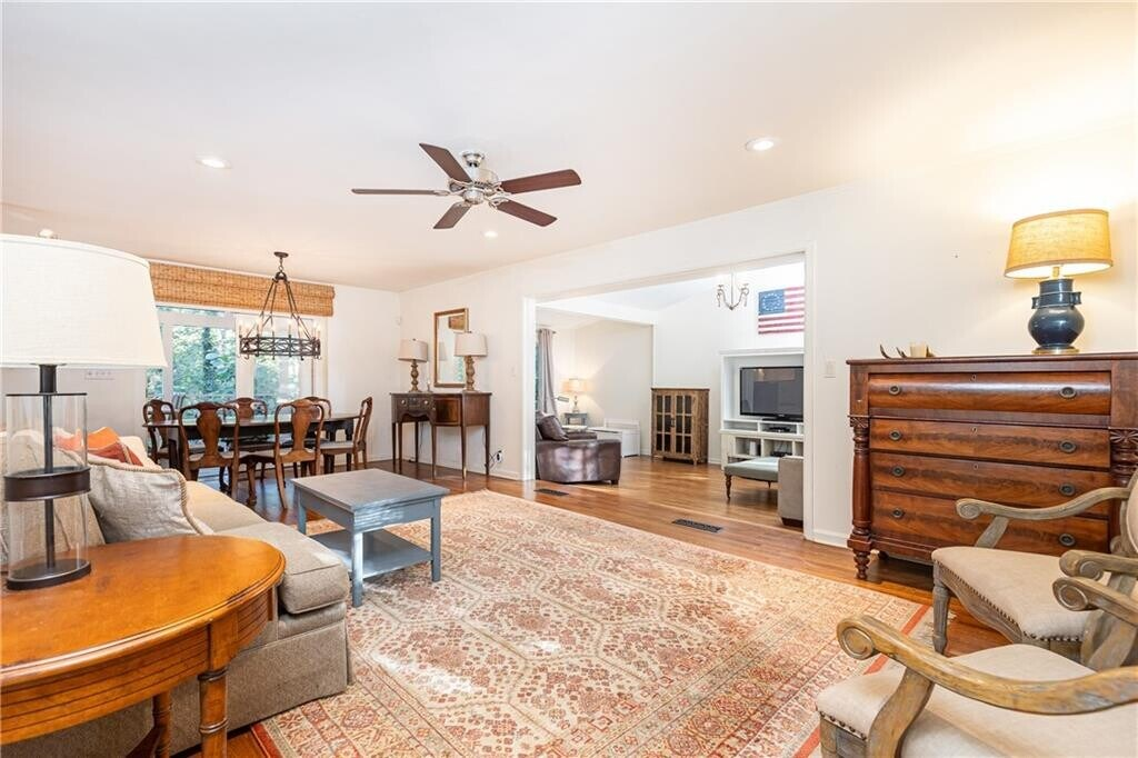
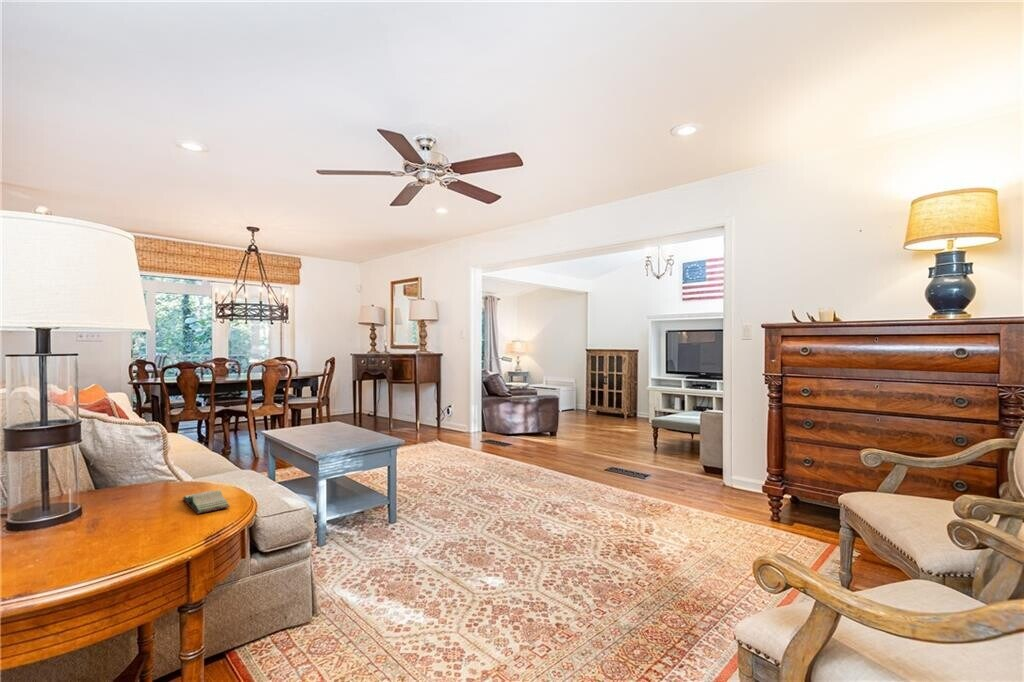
+ book (205, 497)
